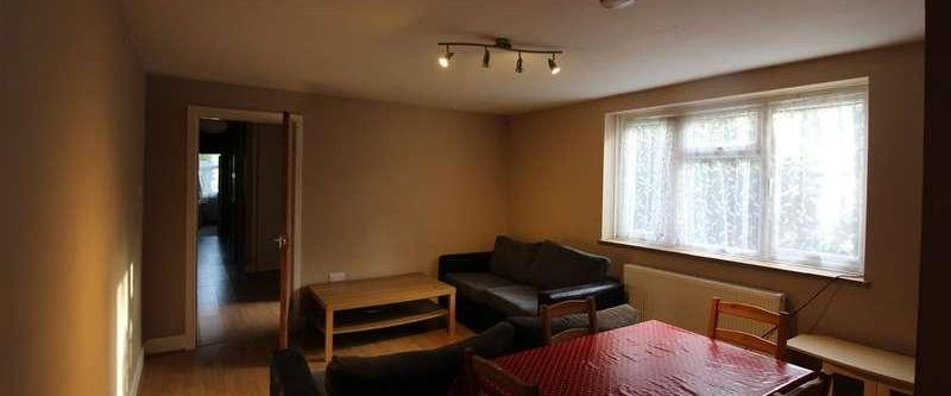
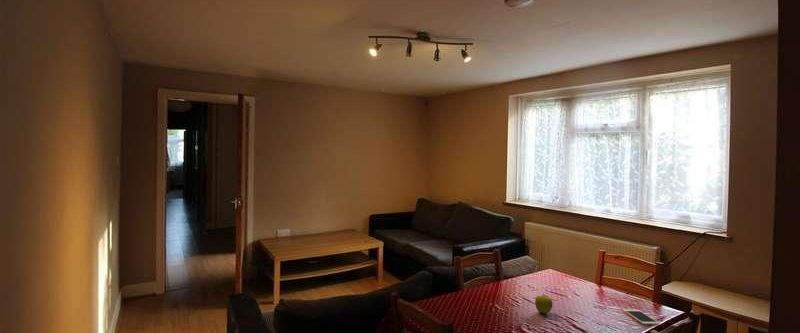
+ fruit (543, 303)
+ cell phone (640, 316)
